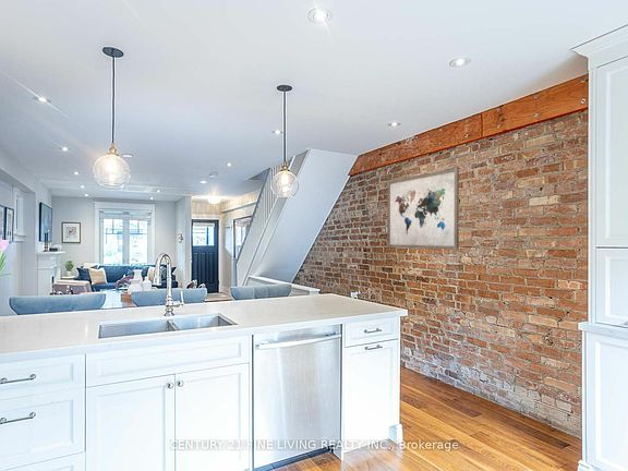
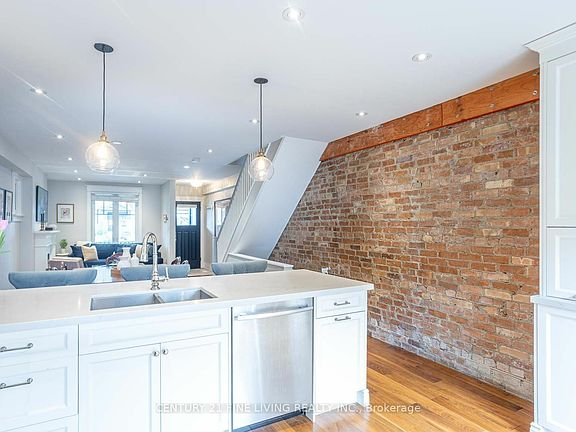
- wall art (419, 212)
